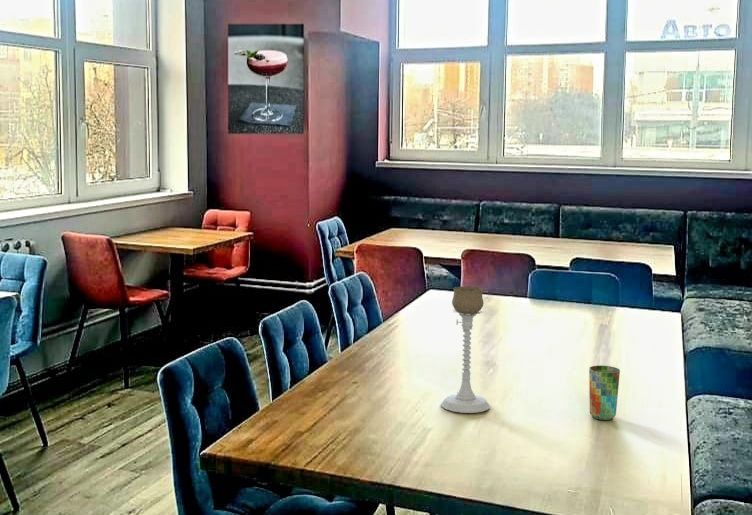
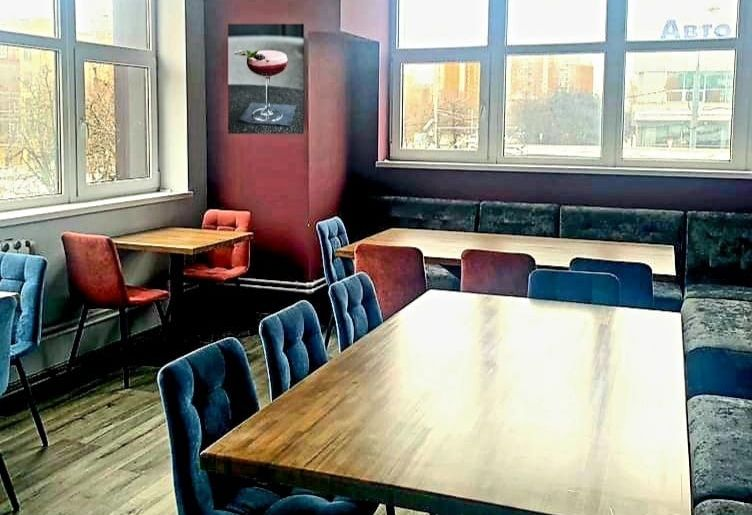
- cup (603, 393)
- candle holder (466, 347)
